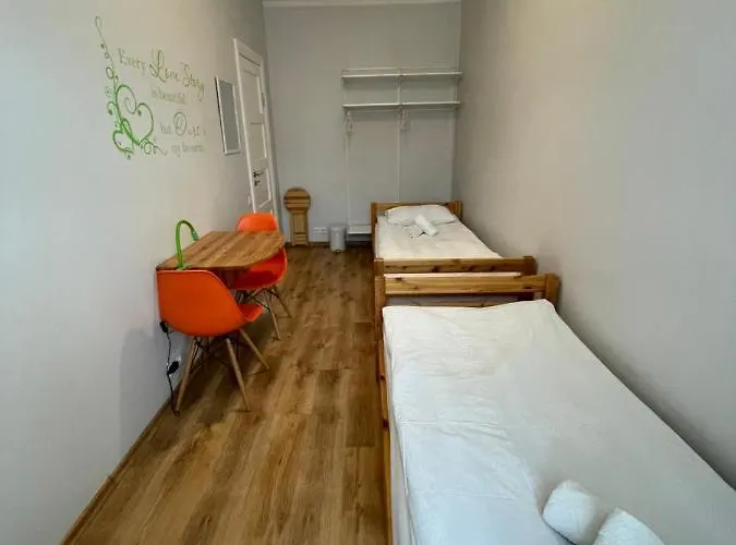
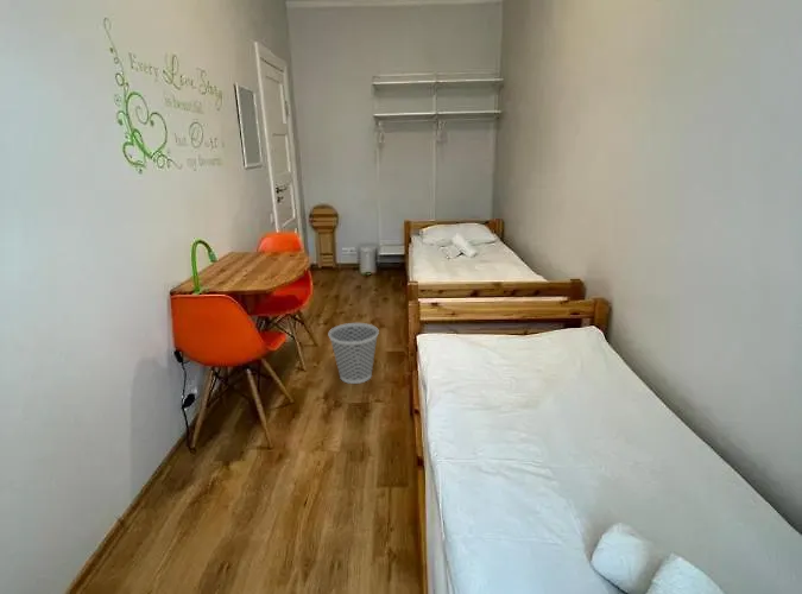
+ wastebasket (354, 354)
